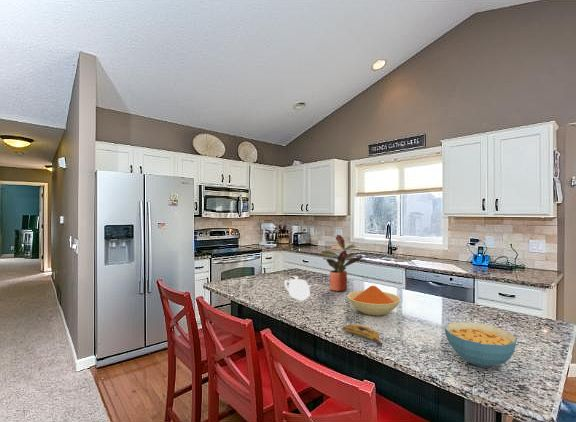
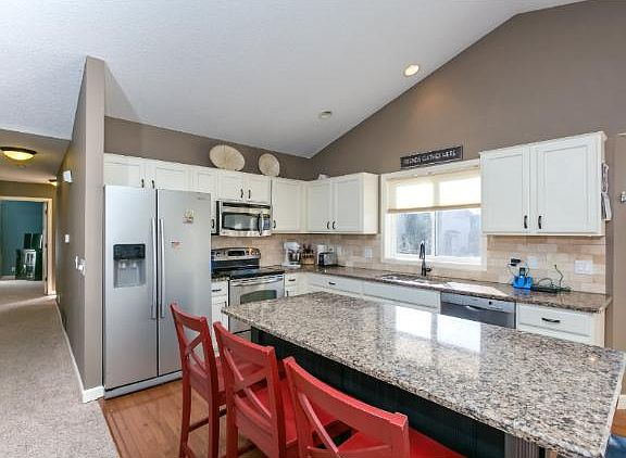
- potted plant (342, 261)
- teapot (302, 287)
- cereal bowl (479, 347)
- bowl (373, 298)
- banana (364, 332)
